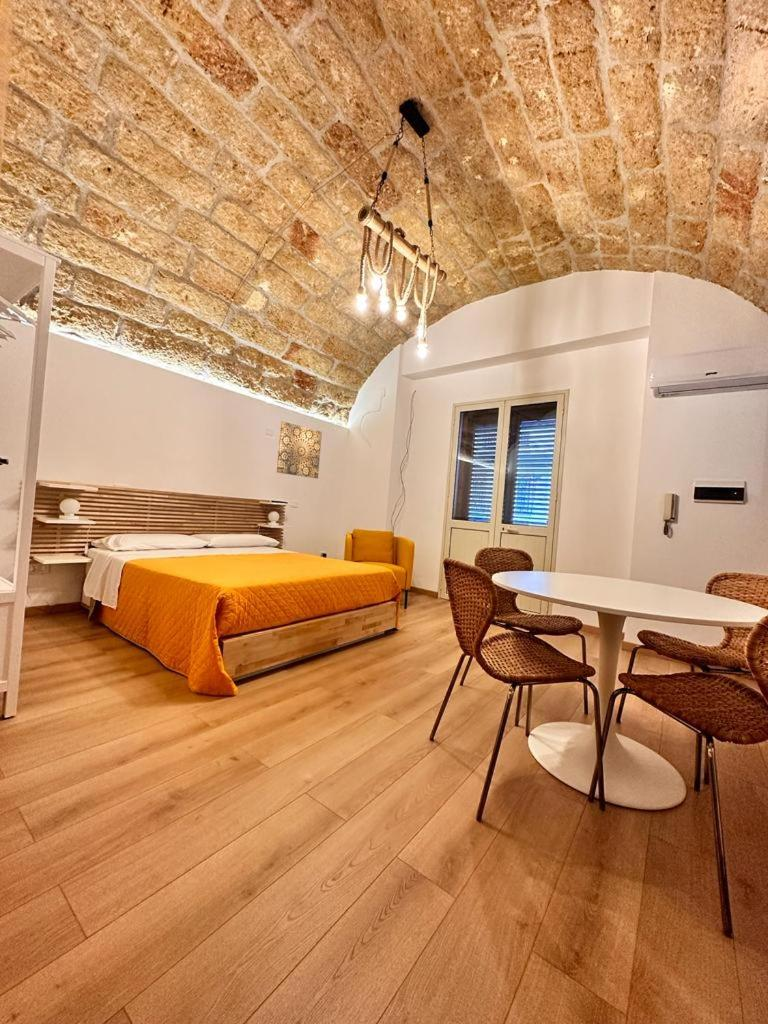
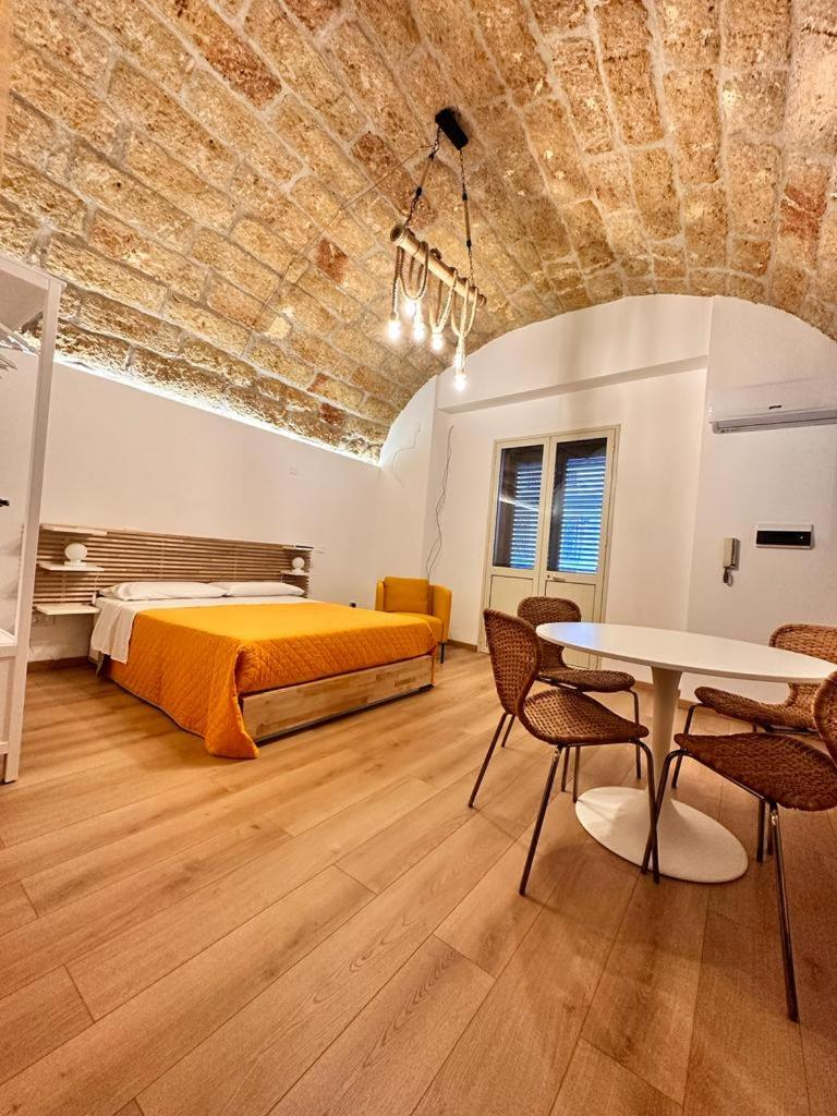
- wall art (300, 451)
